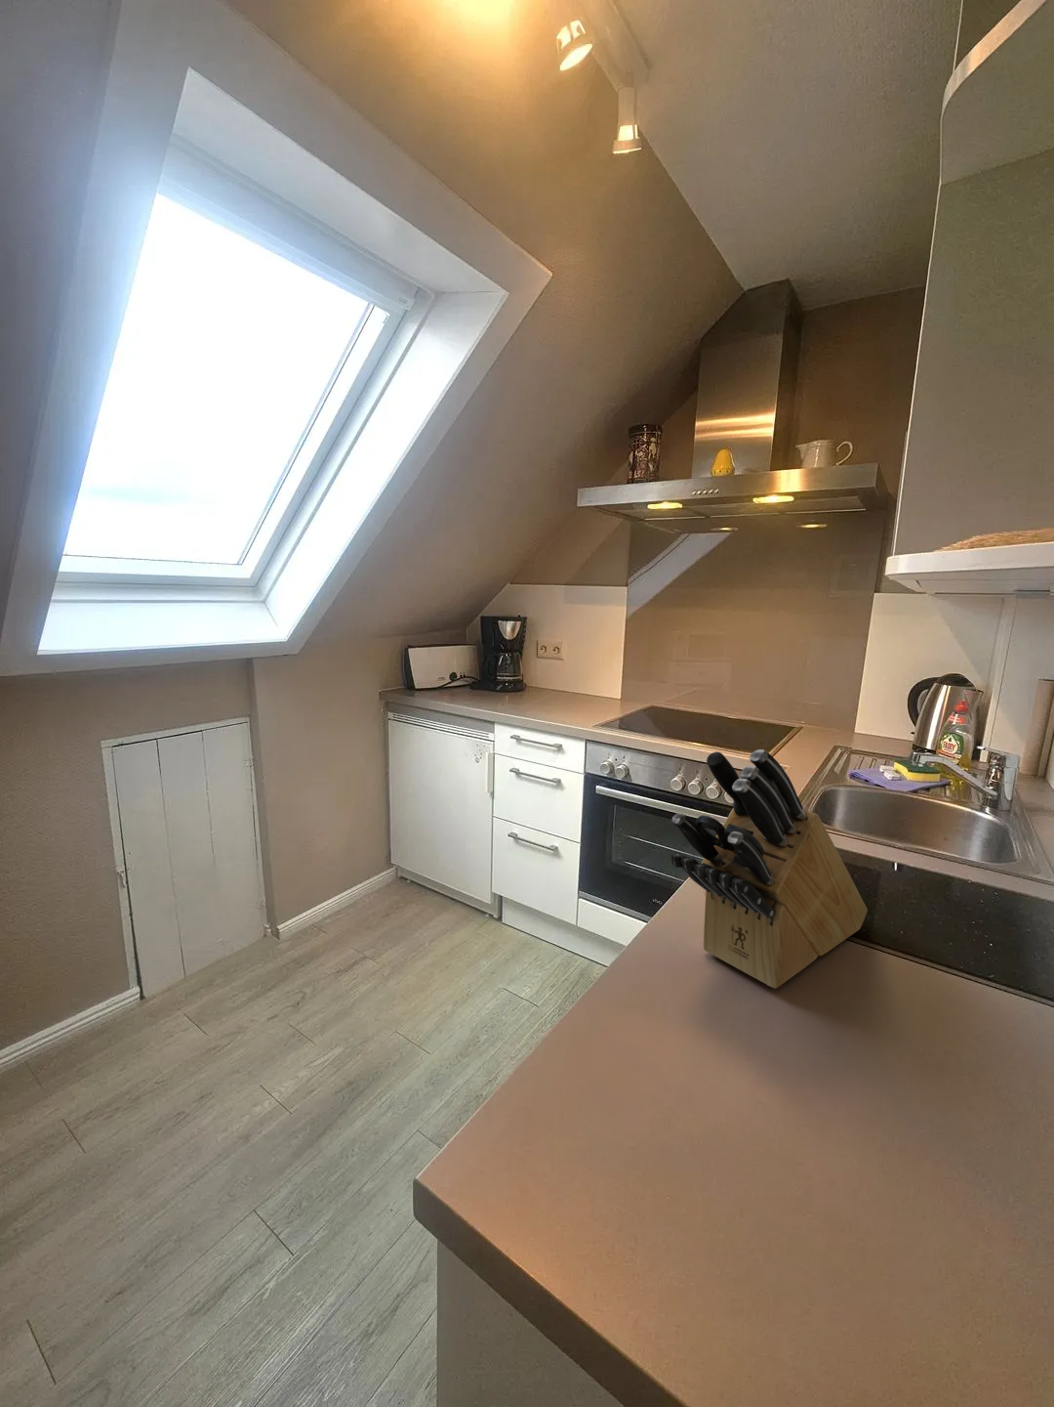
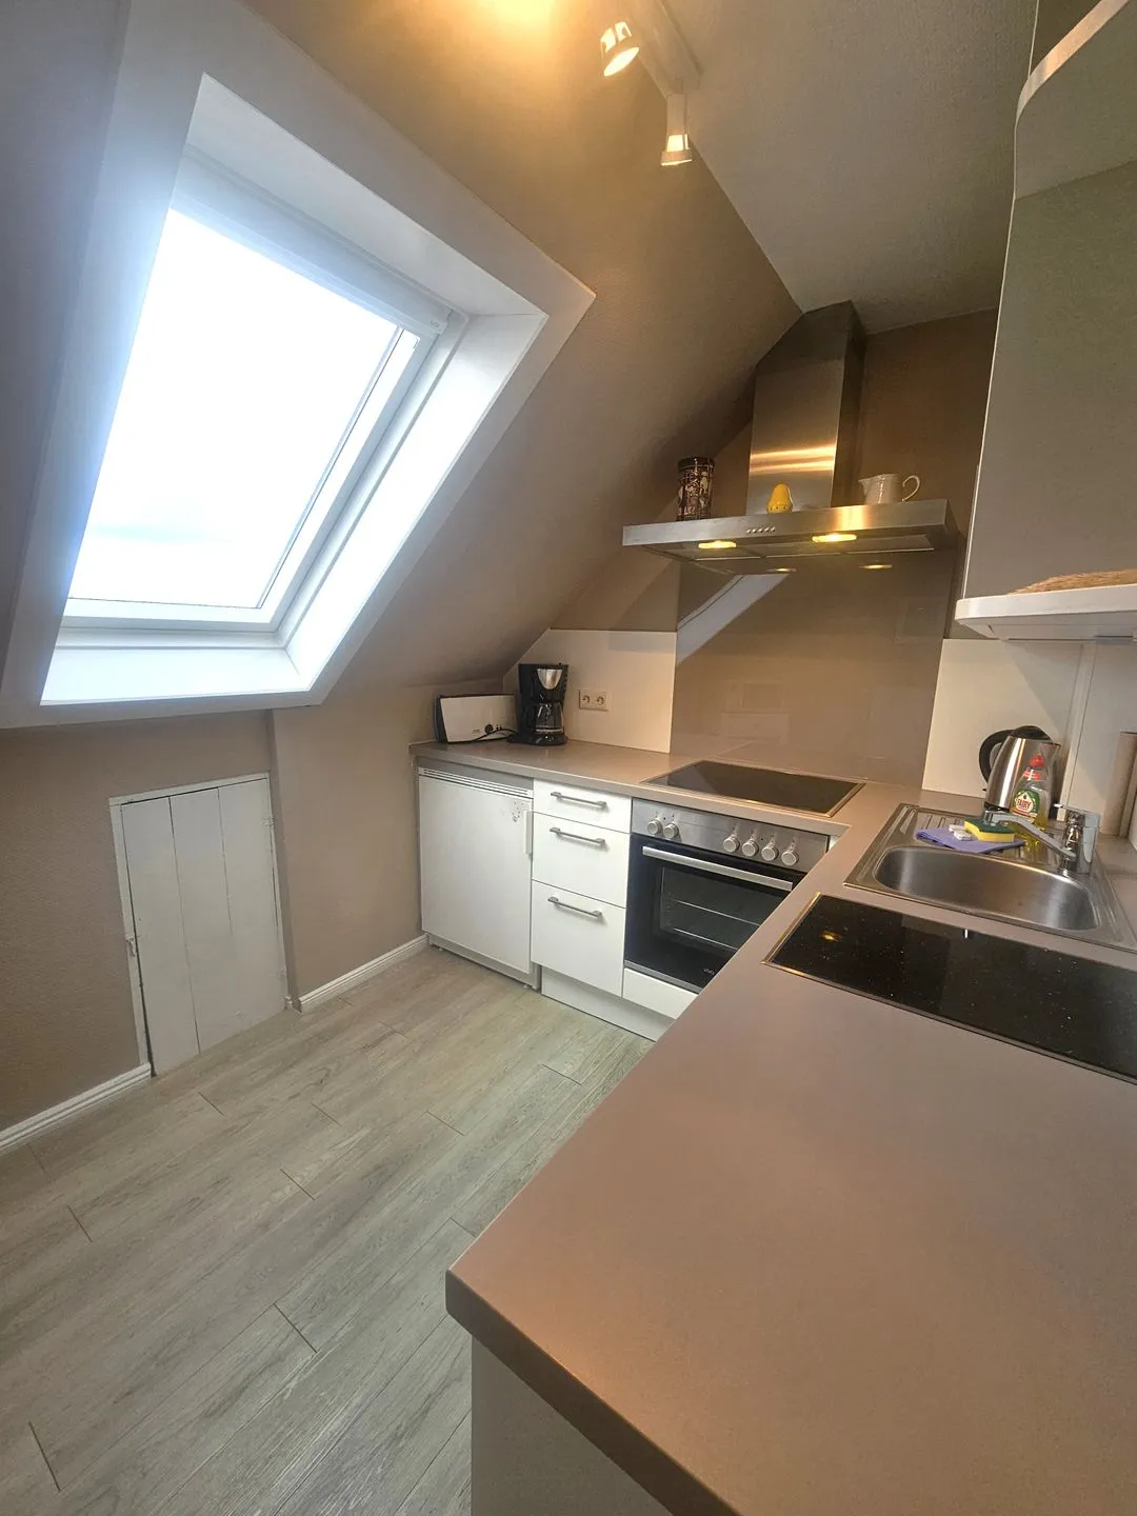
- knife block (778, 846)
